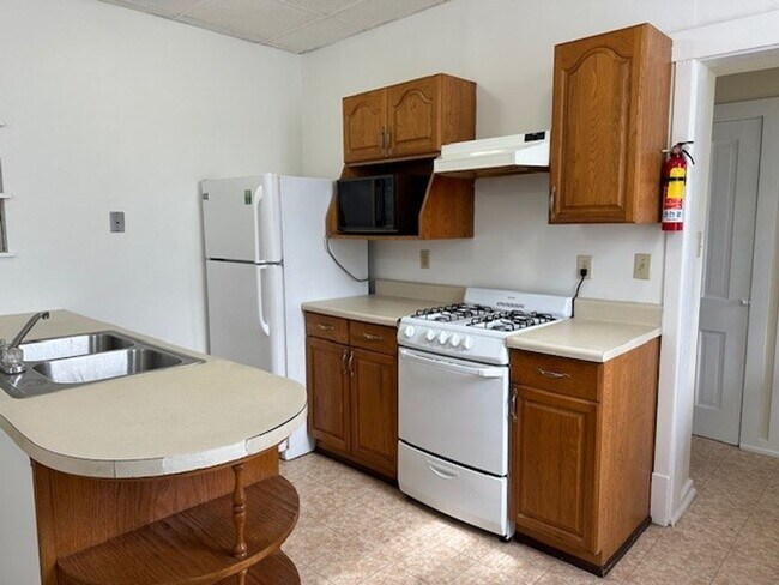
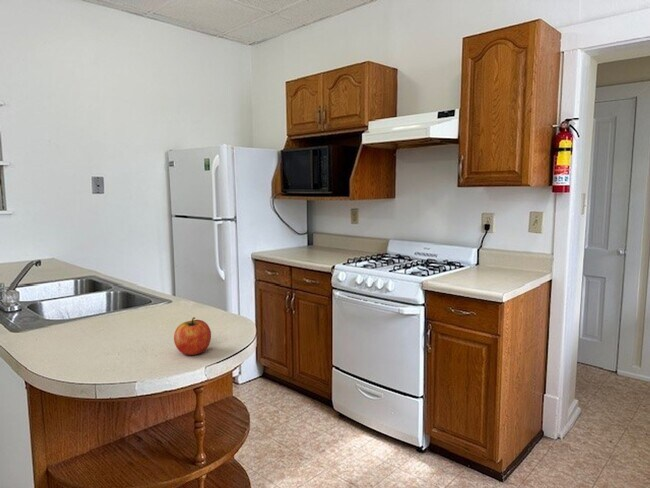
+ fruit (192, 335)
